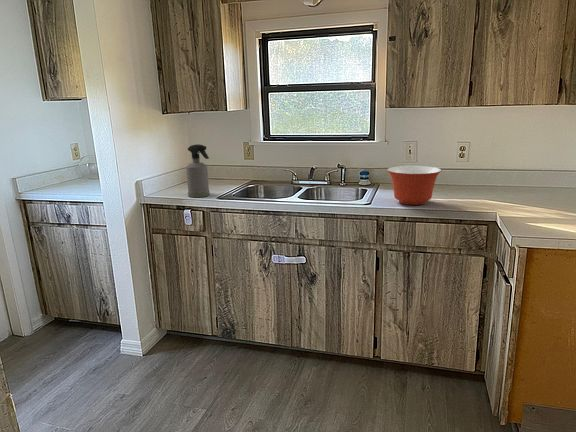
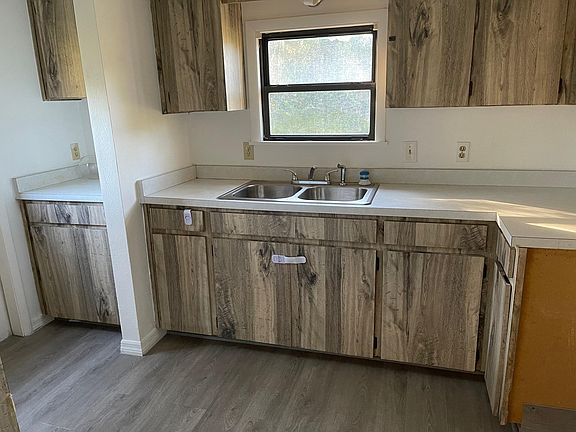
- spray bottle (198, 170)
- mixing bowl (413, 185)
